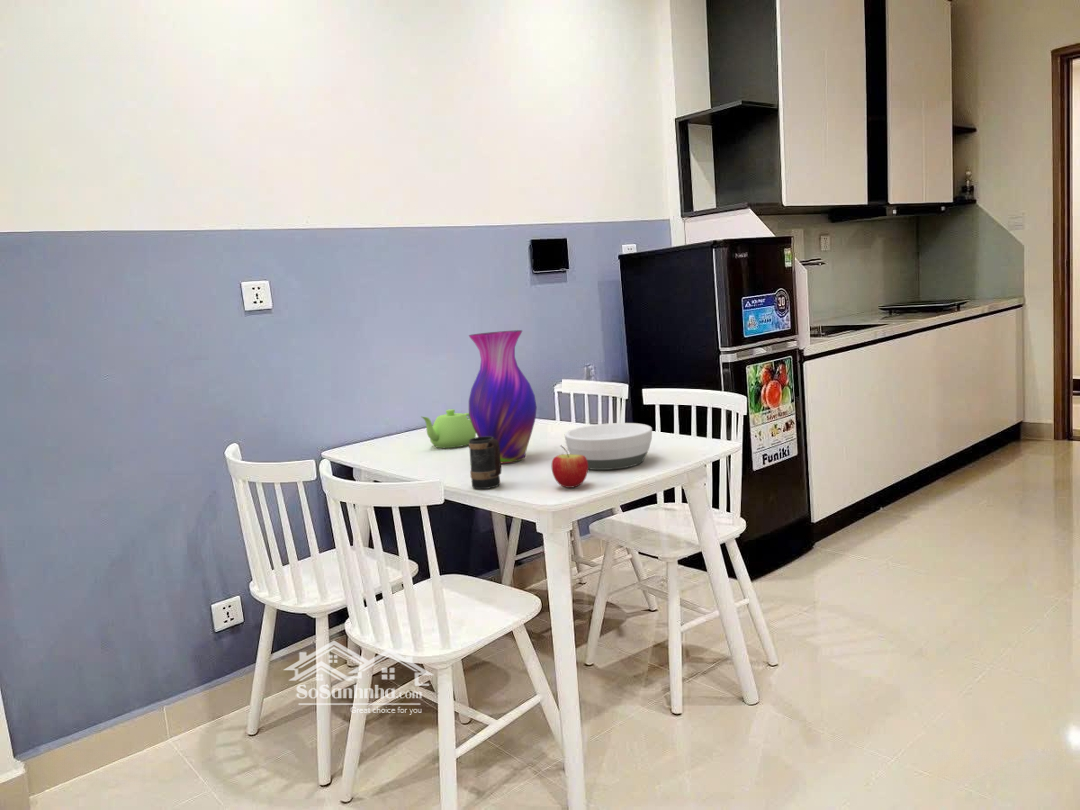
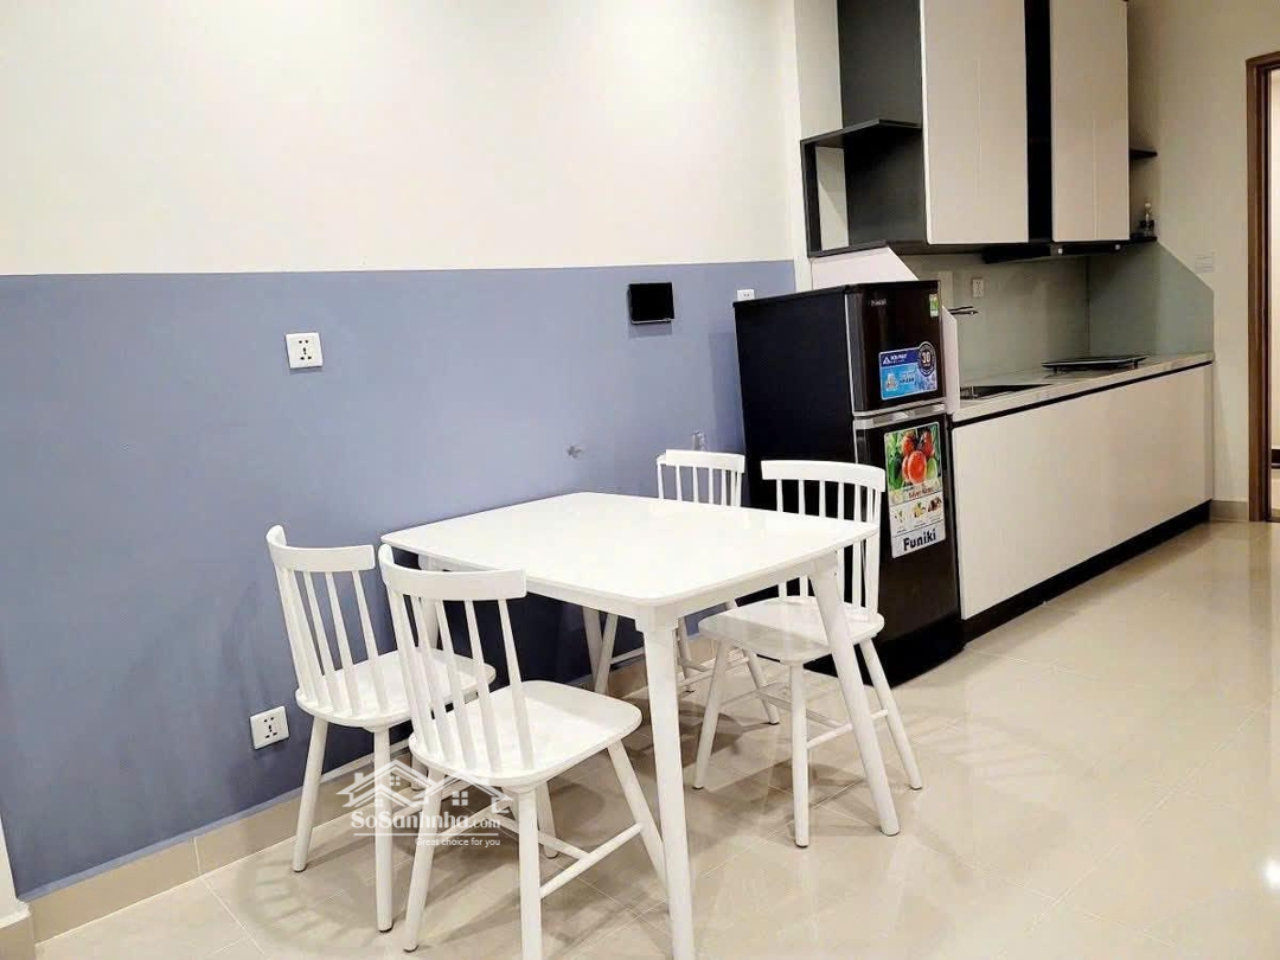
- vase (501, 397)
- apple (569, 465)
- bowl (609, 446)
- teapot (449, 427)
- mug (487, 462)
